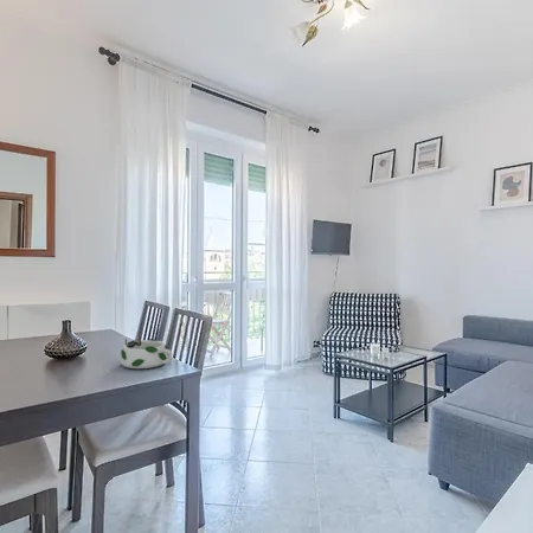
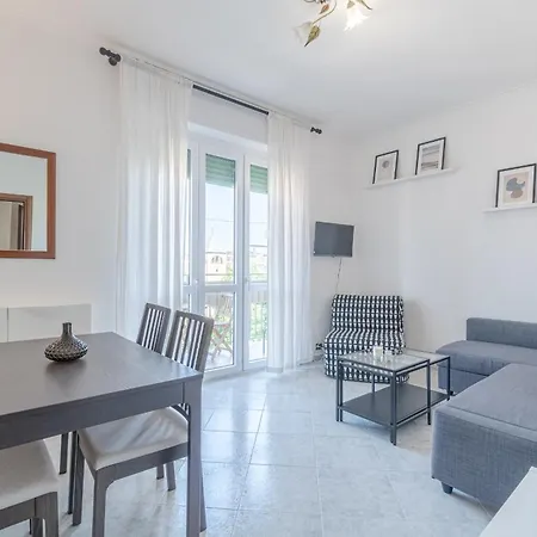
- bowl (146, 352)
